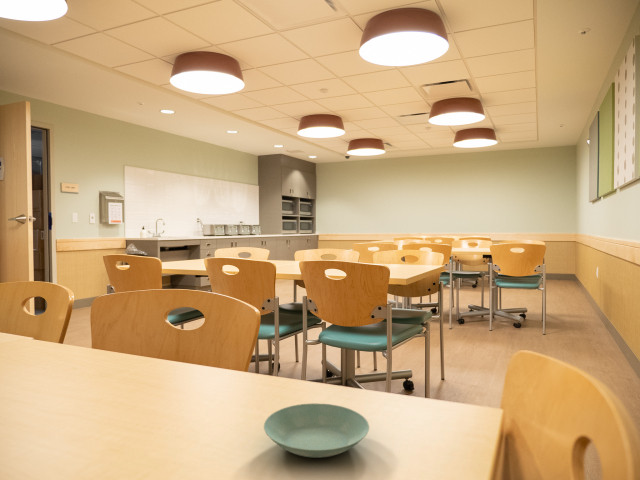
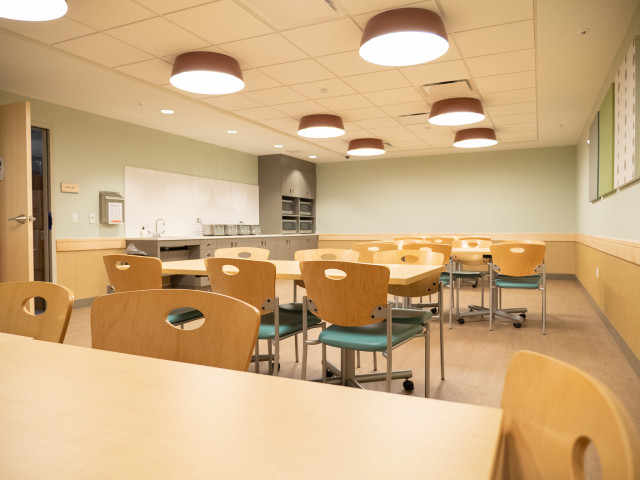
- saucer (316, 433)
